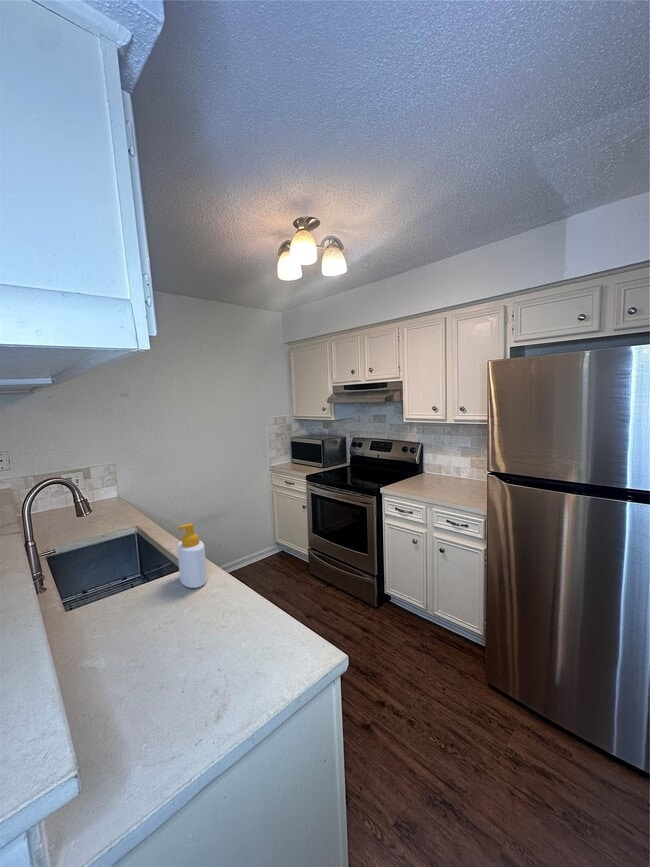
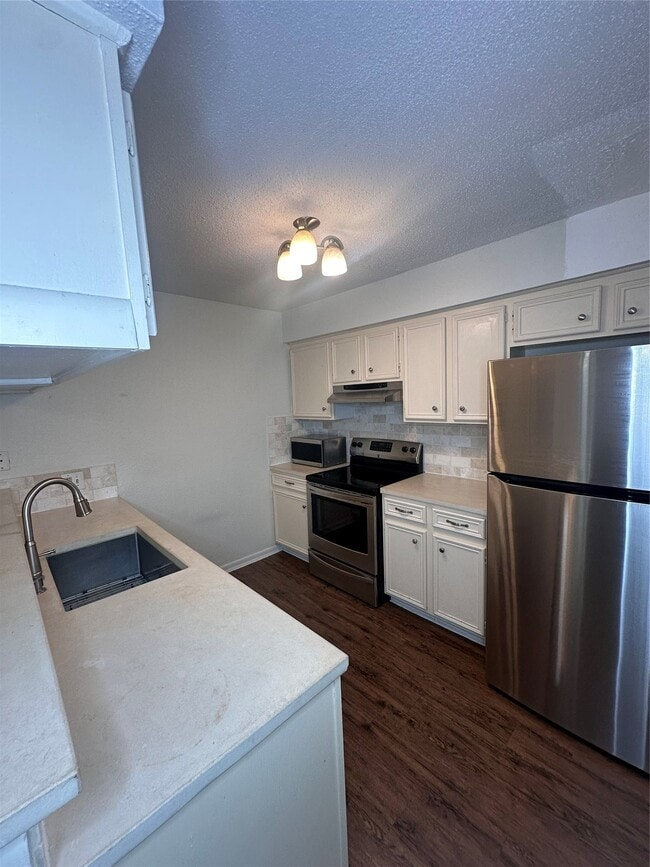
- soap bottle (191, 552)
